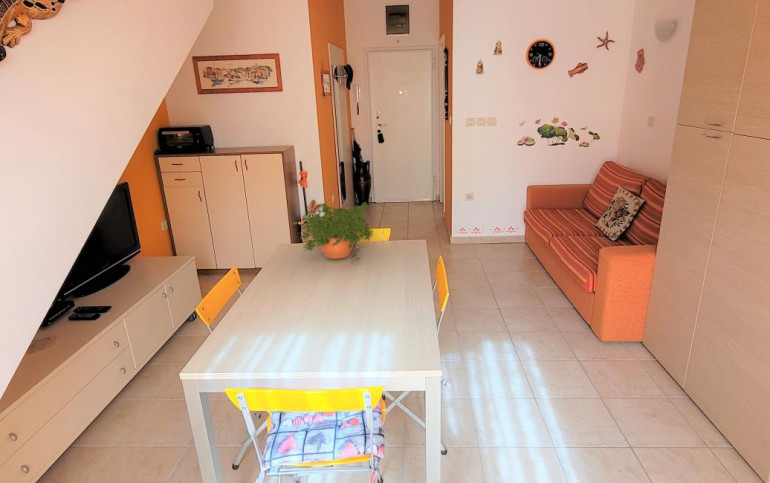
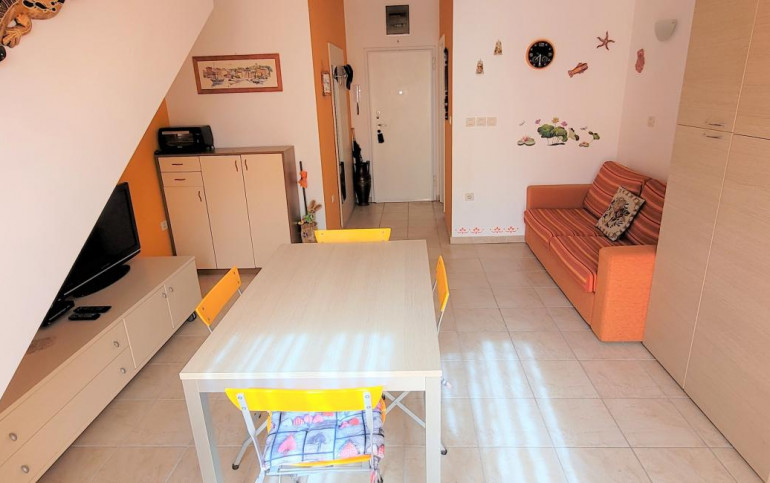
- potted plant (335, 230)
